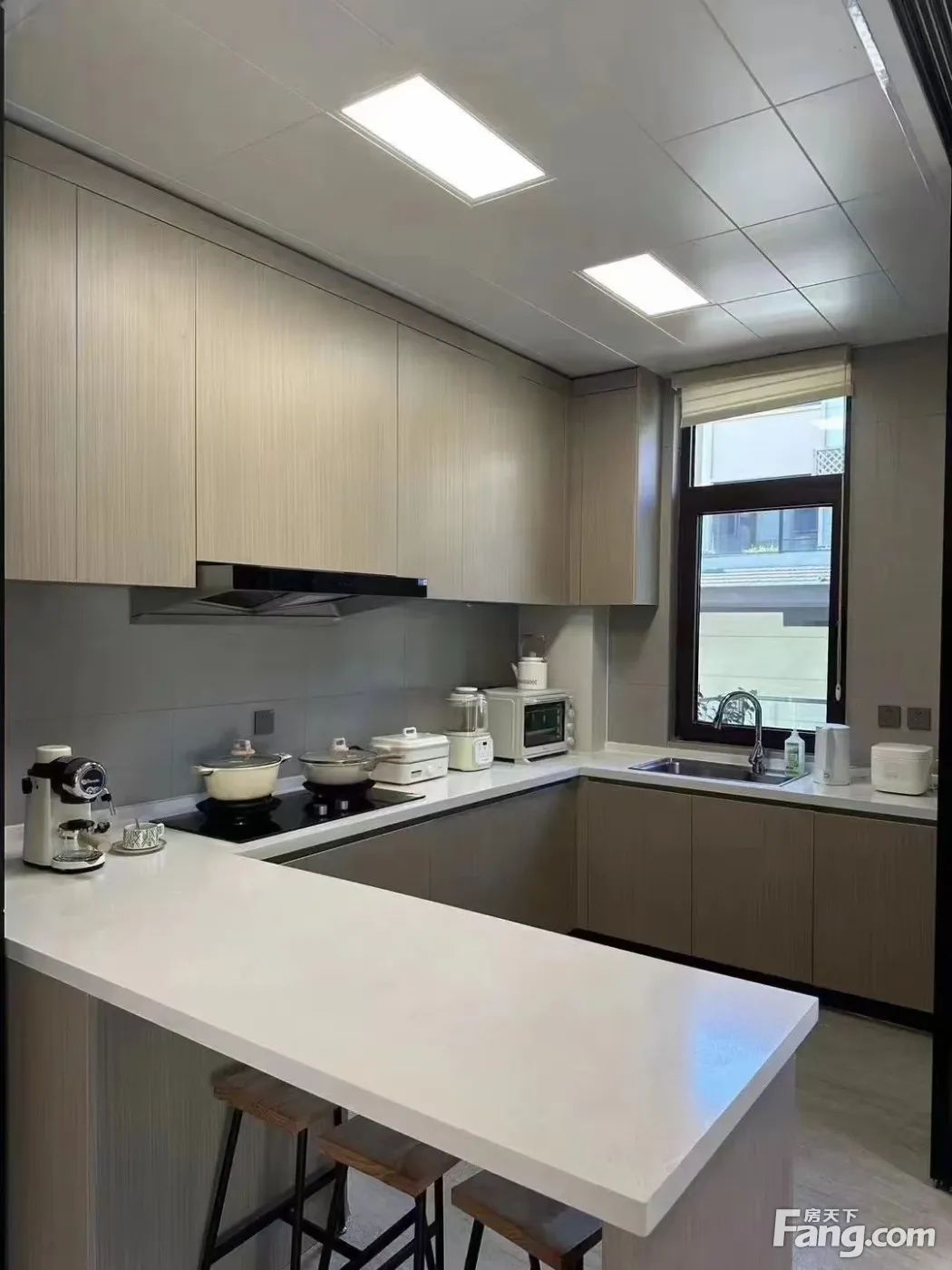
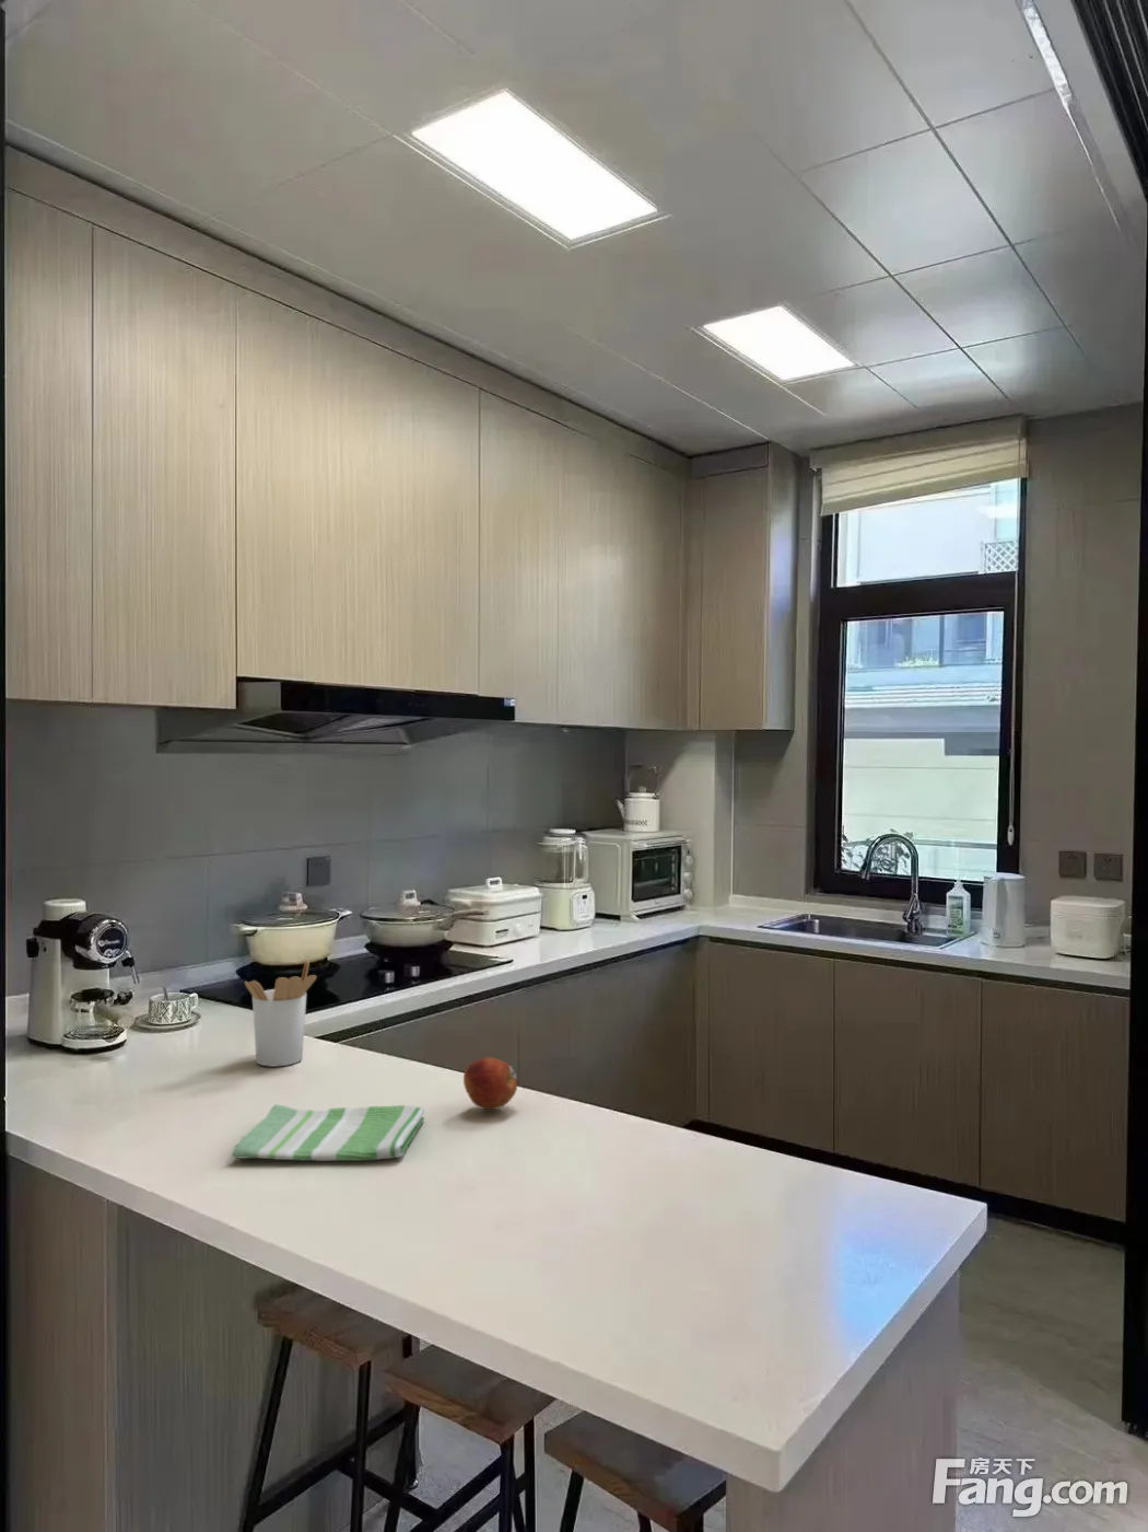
+ dish towel (334, 1130)
+ fruit (490, 1083)
+ utensil holder (285, 1013)
